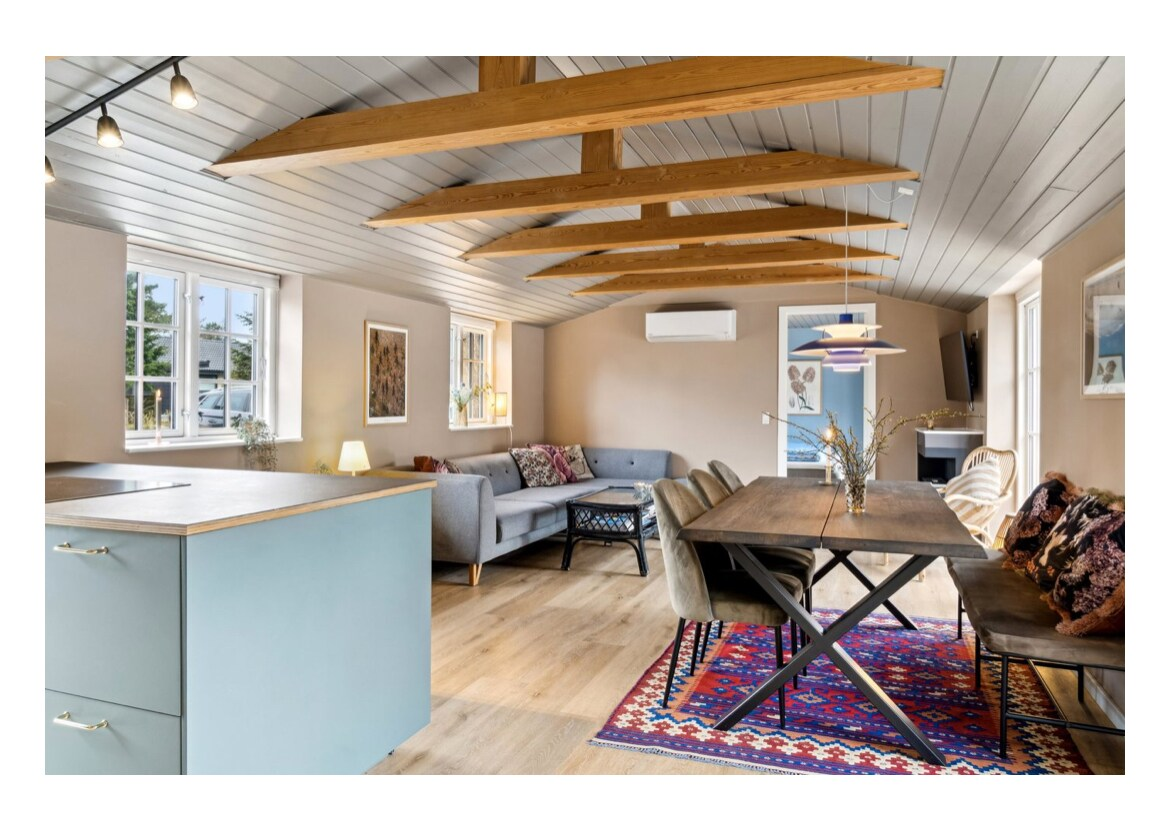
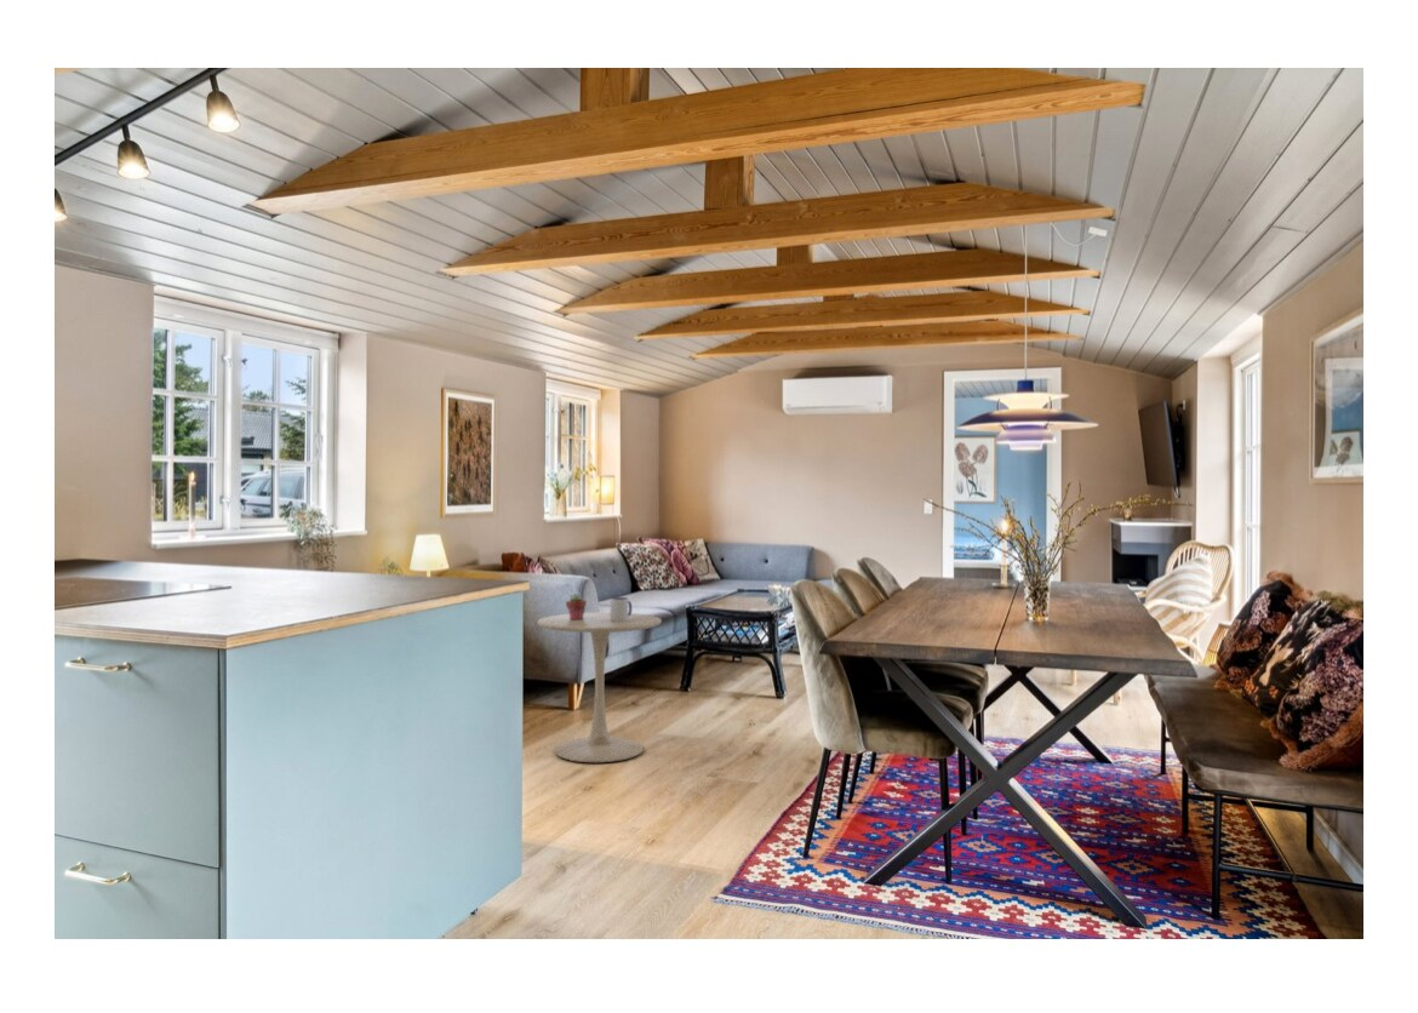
+ side table (599, 685)
+ mug (622, 608)
+ potted succulent (576, 606)
